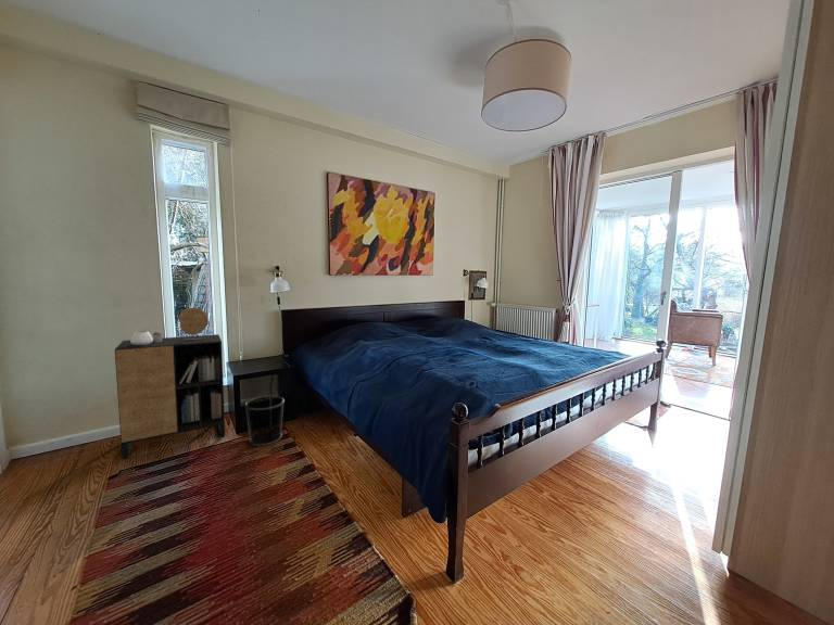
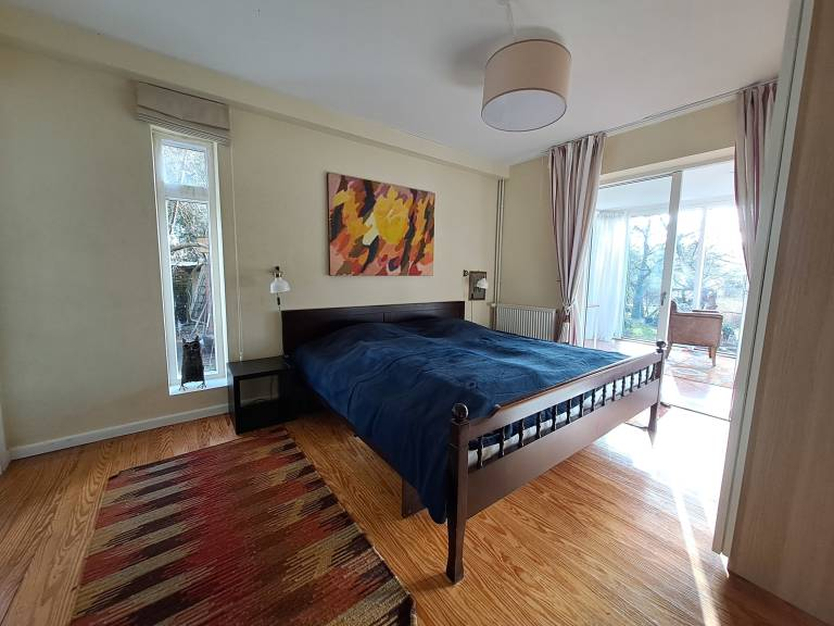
- waste bin (265, 420)
- cabinet (175, 373)
